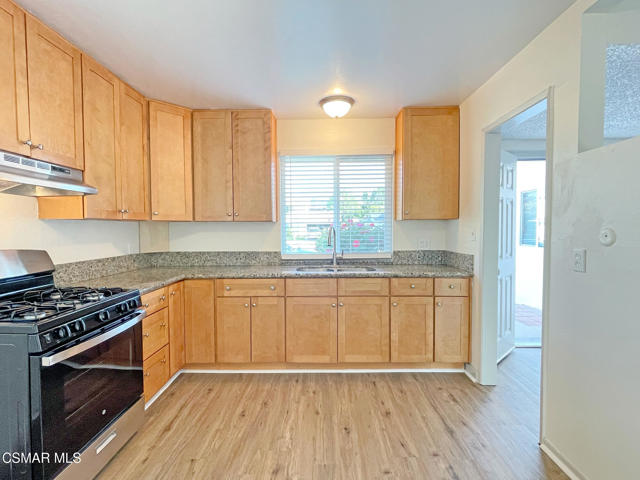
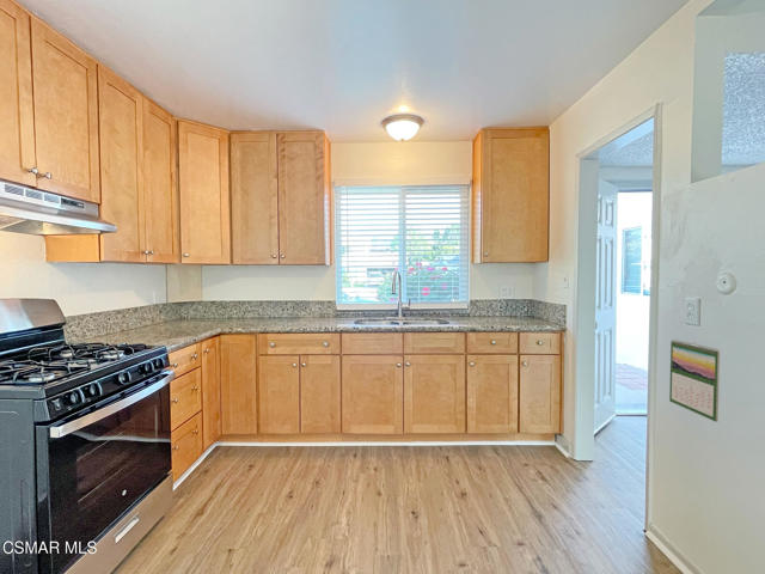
+ calendar (692, 377)
